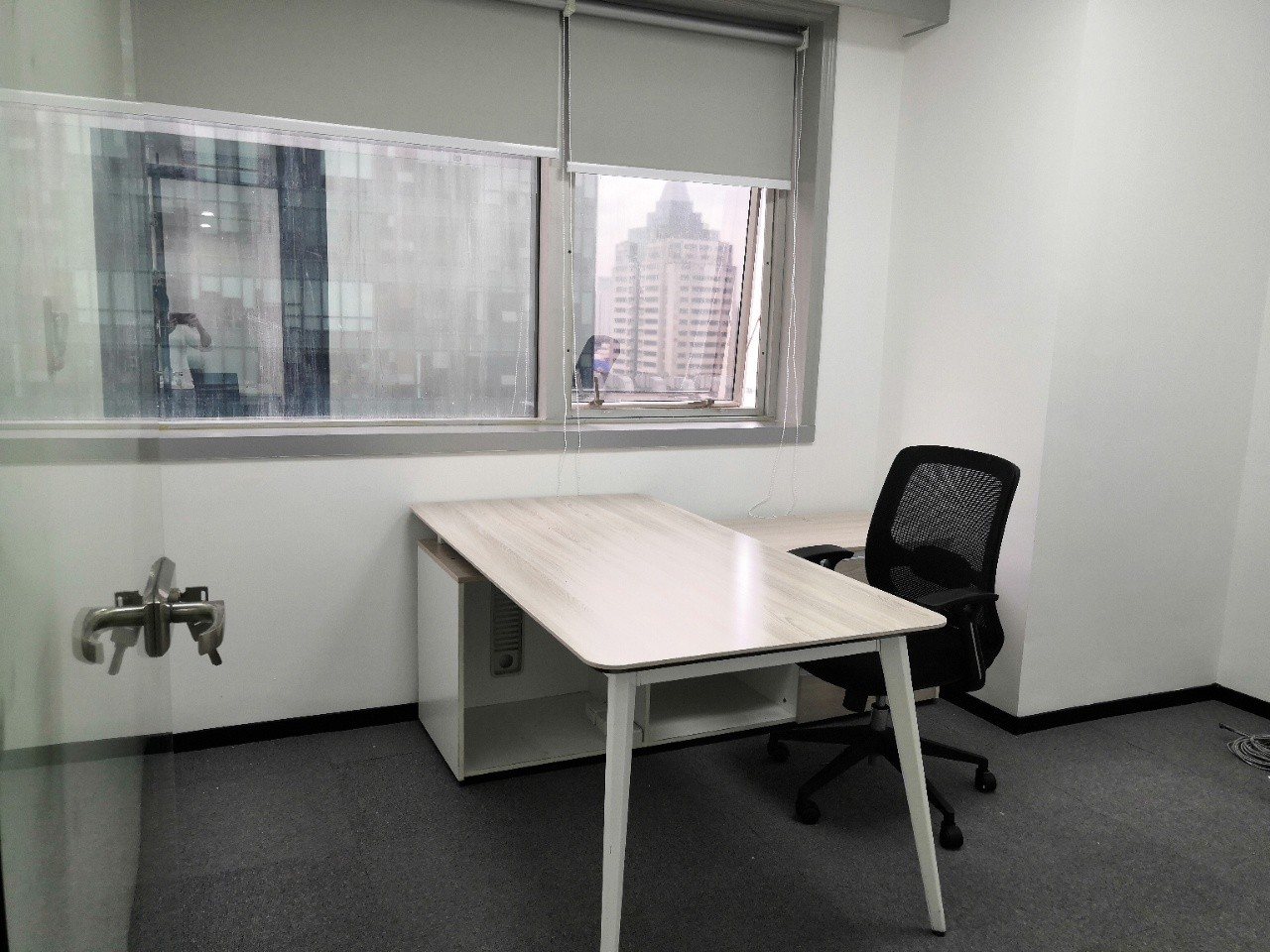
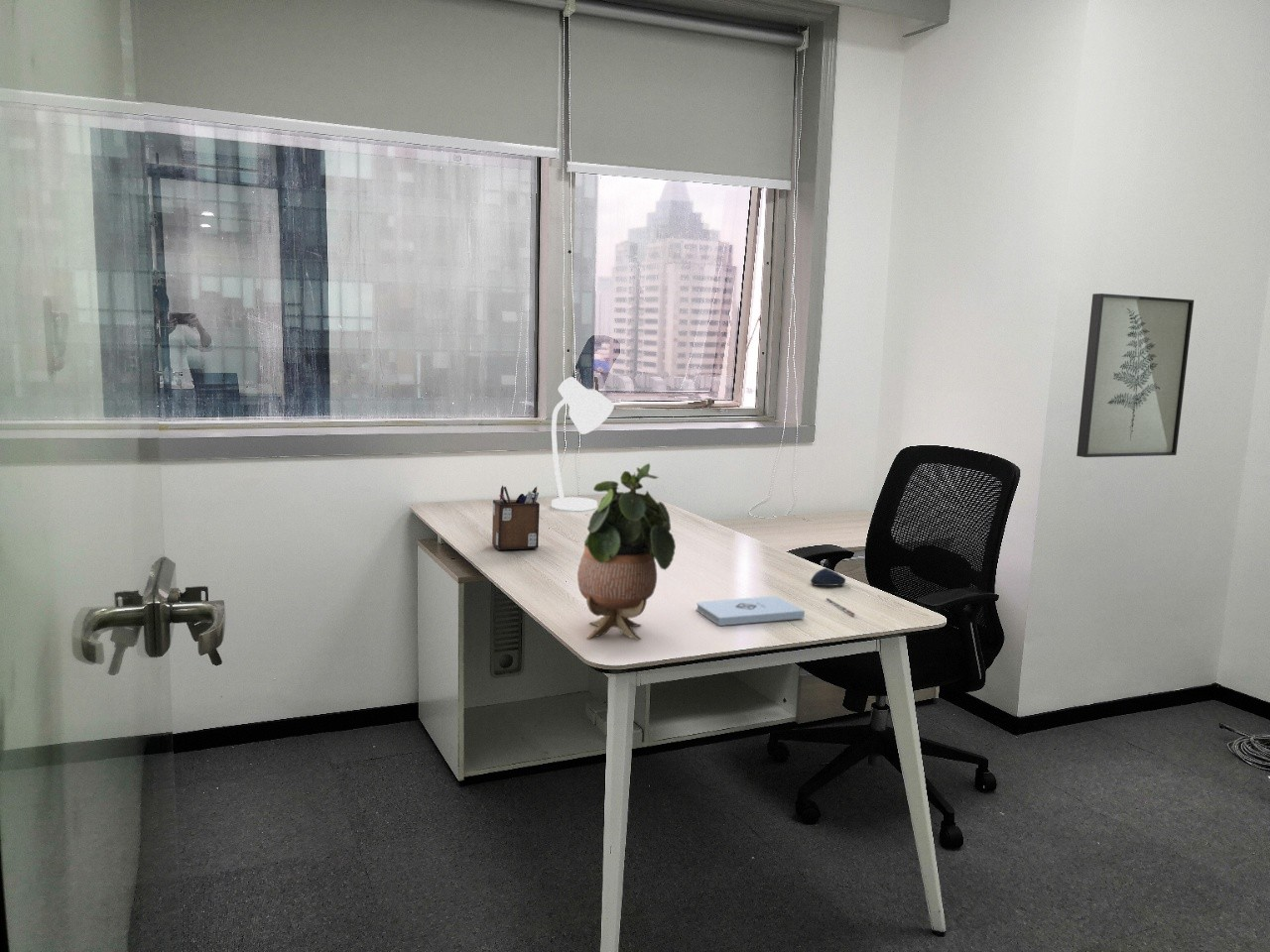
+ desk organizer (515, 515)
+ potted plant (627, 549)
+ computer mouse (828, 576)
+ desk lamp (581, 433)
+ pen (839, 606)
+ wall art (1135, 377)
+ notepad (748, 610)
